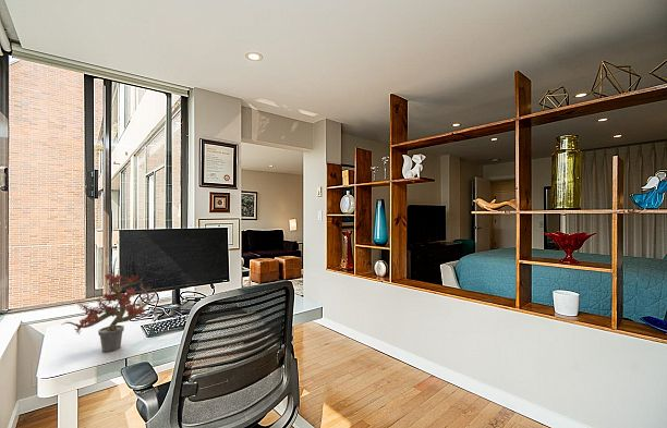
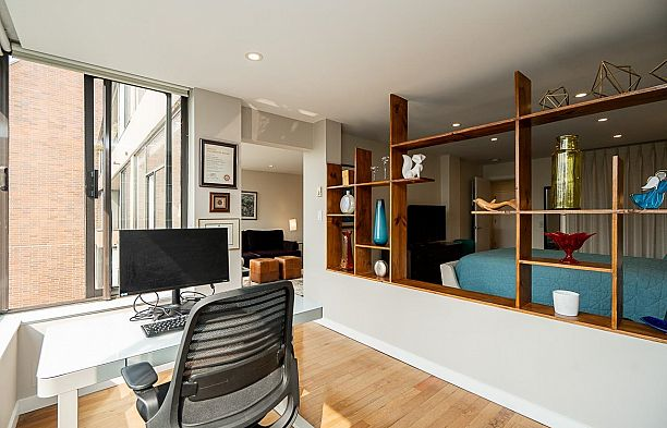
- potted plant (114, 301)
